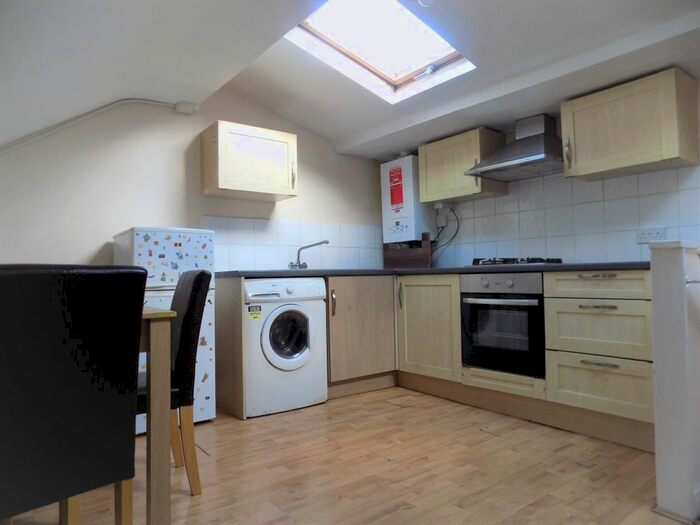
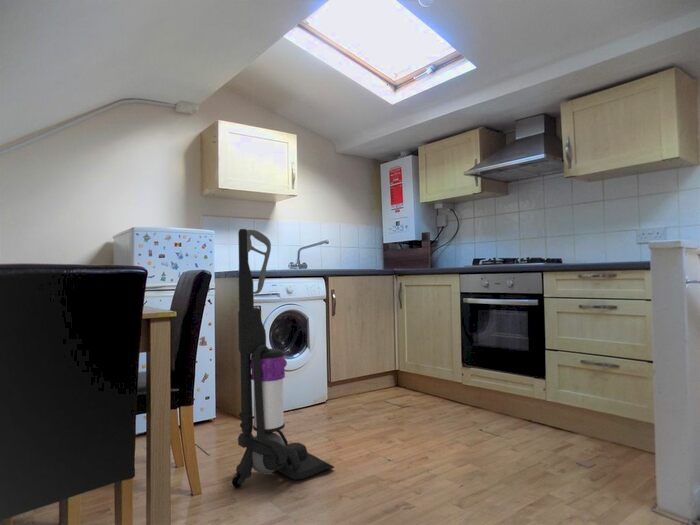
+ vacuum cleaner (275, 351)
